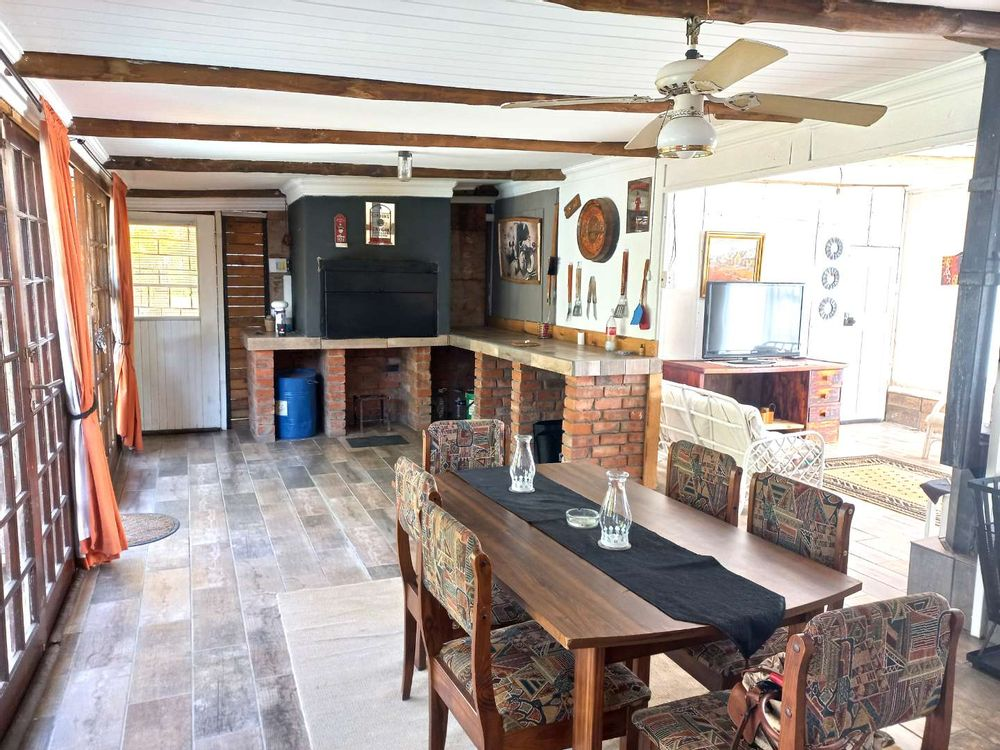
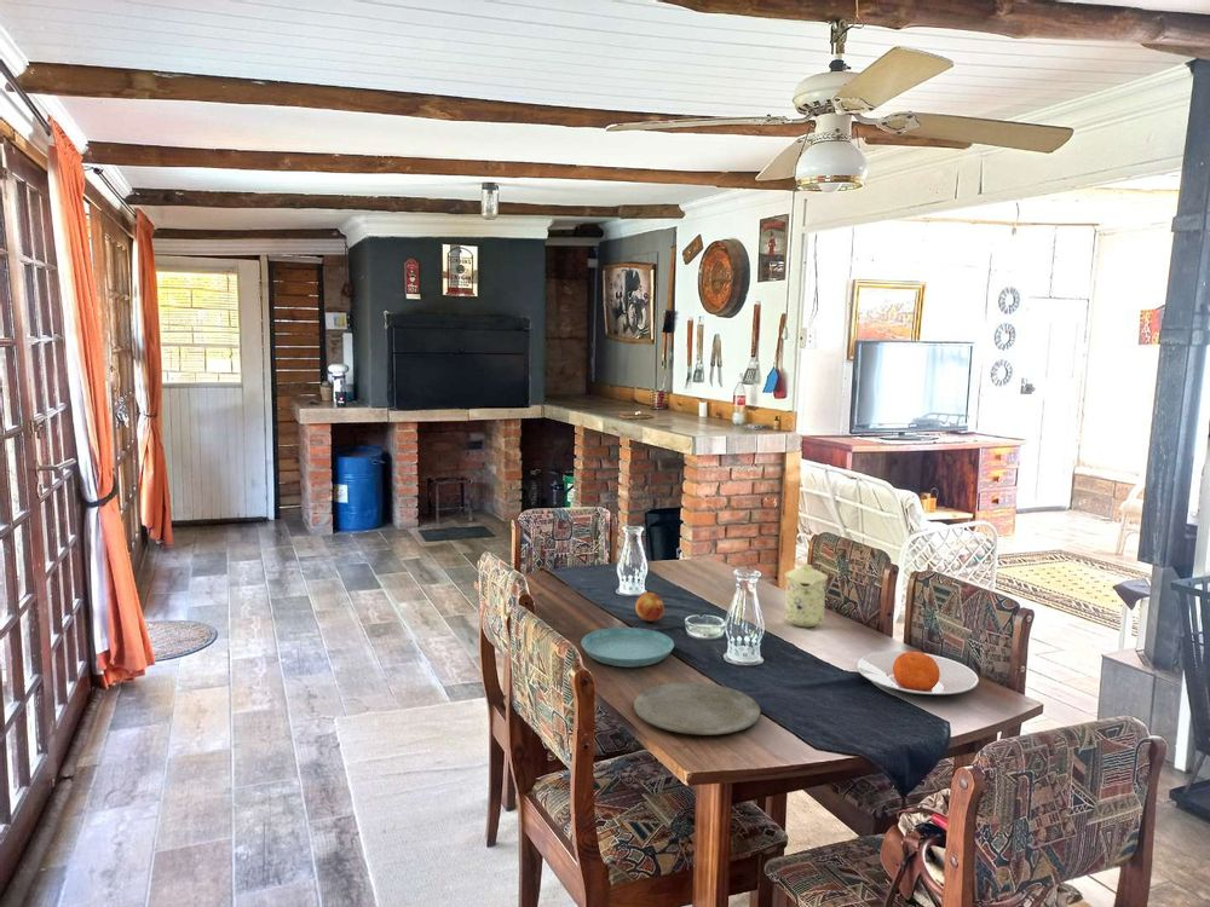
+ plate (916, 666)
+ saucer (627, 647)
+ mug (805, 594)
+ plate (696, 709)
+ fruit (649, 606)
